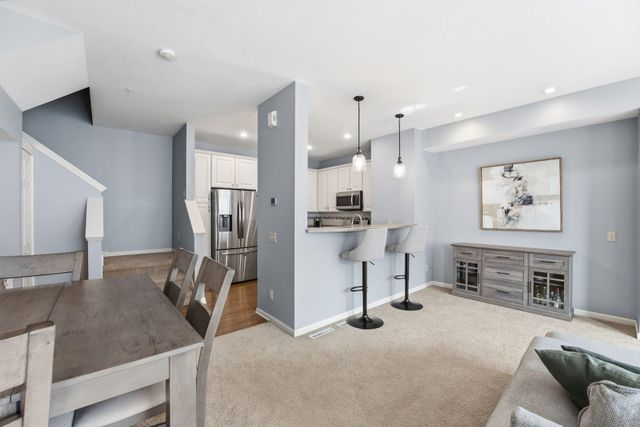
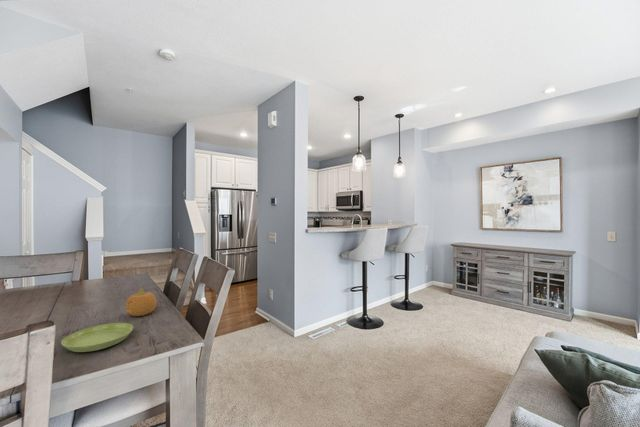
+ saucer (99, 337)
+ fruit (141, 300)
